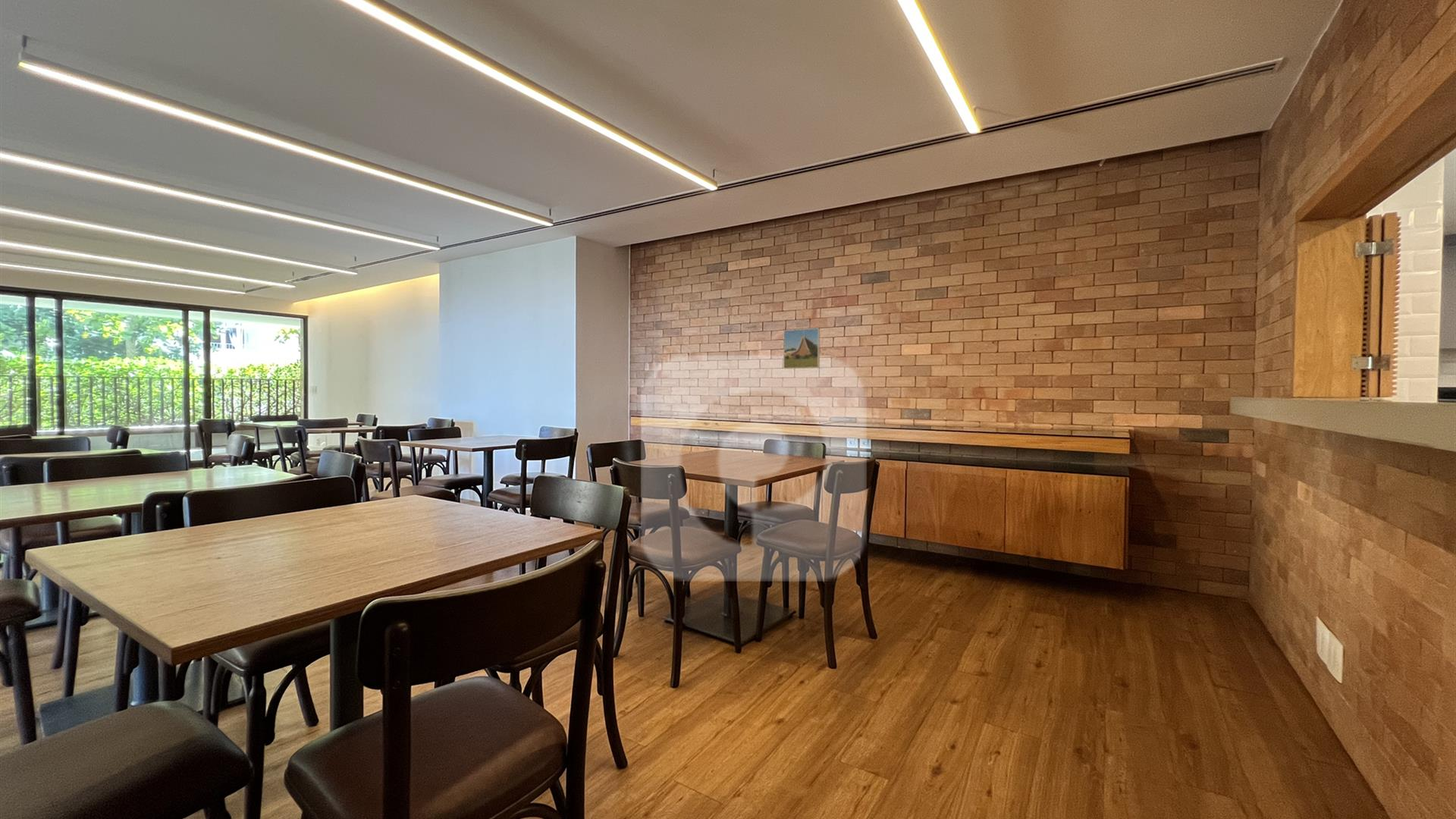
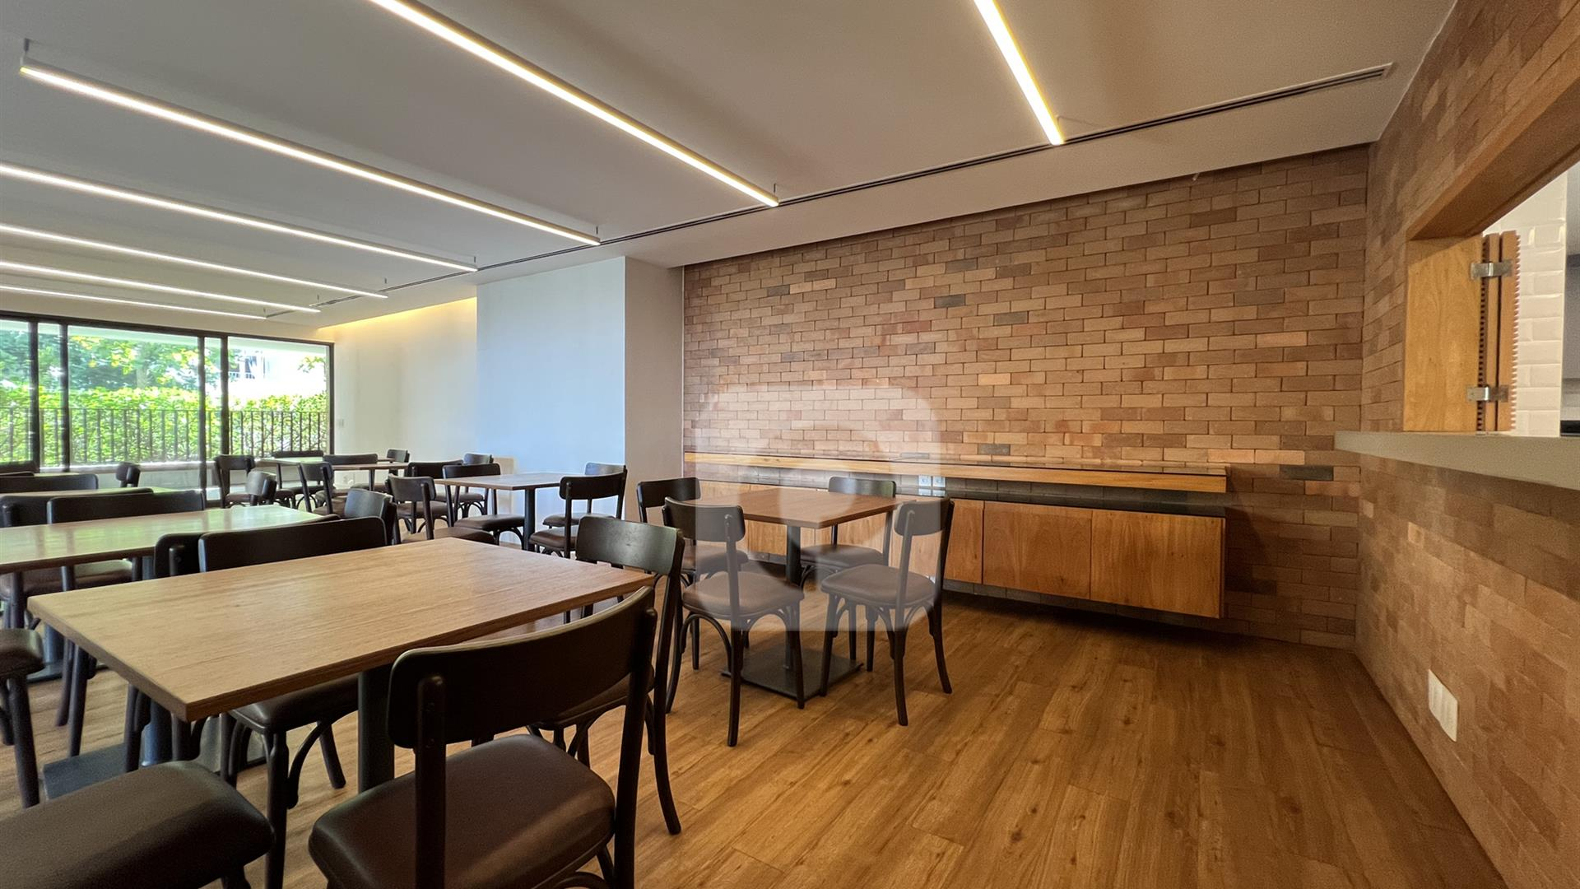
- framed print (801, 348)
